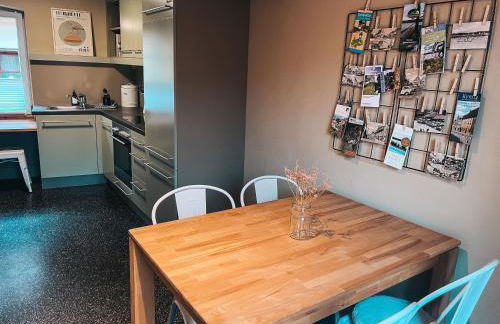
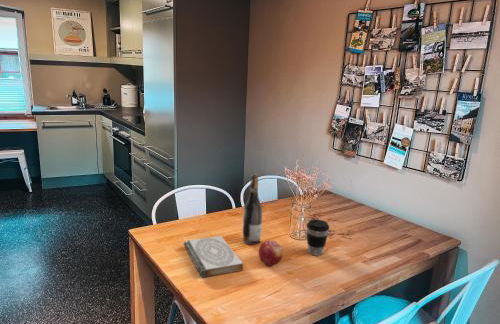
+ coffee cup (316, 237)
+ wine bottle (253, 208)
+ fruit (271, 251)
+ book (211, 254)
